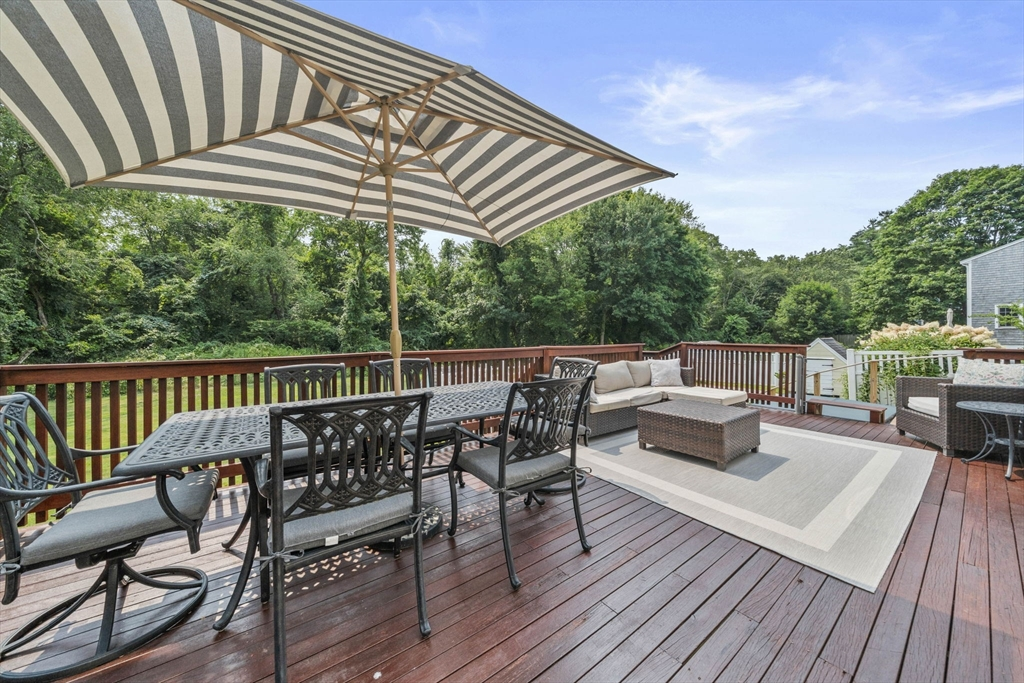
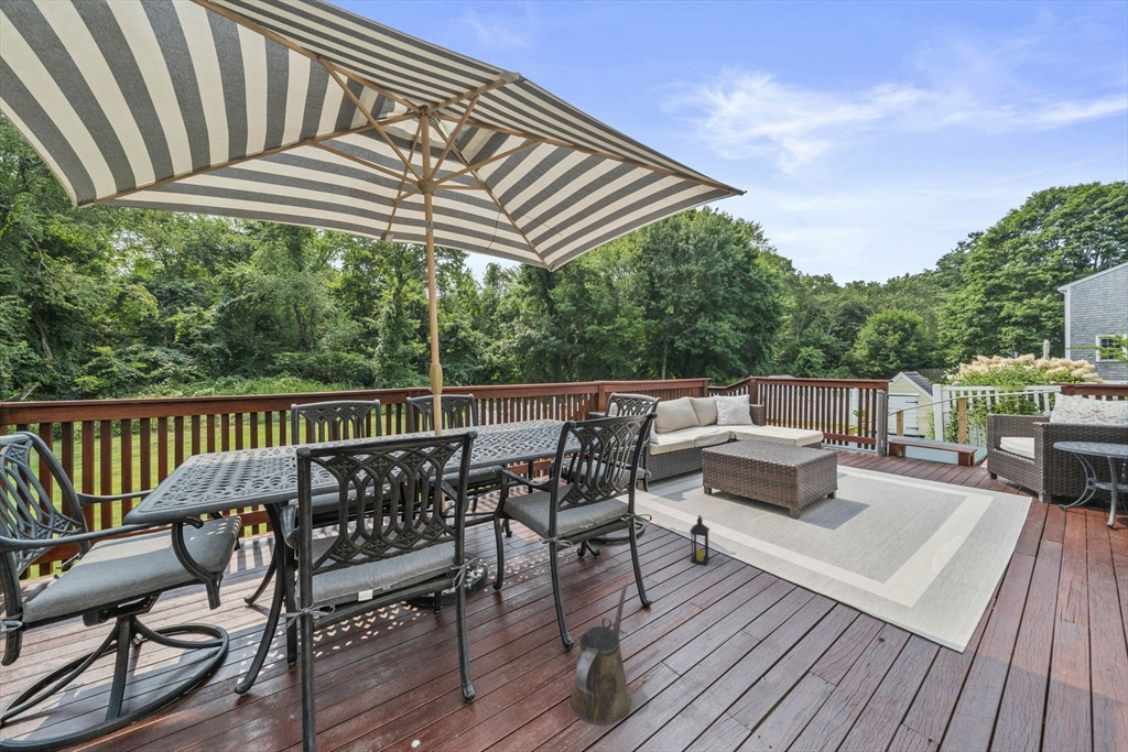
+ watering can (607, 649)
+ lantern (699, 535)
